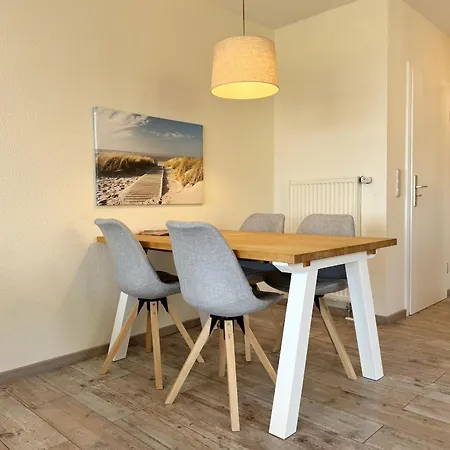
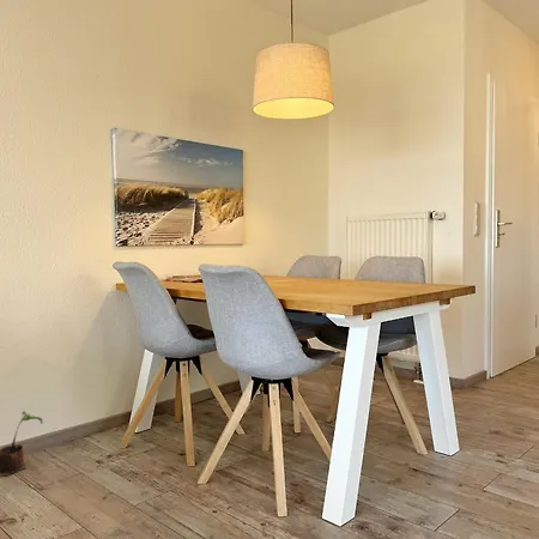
+ potted plant (16, 435)
